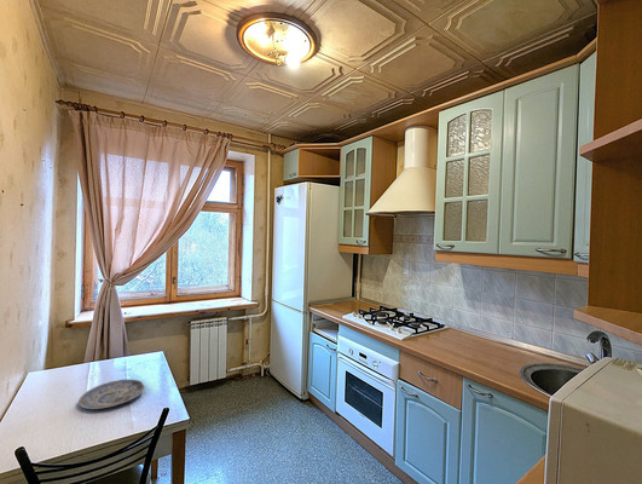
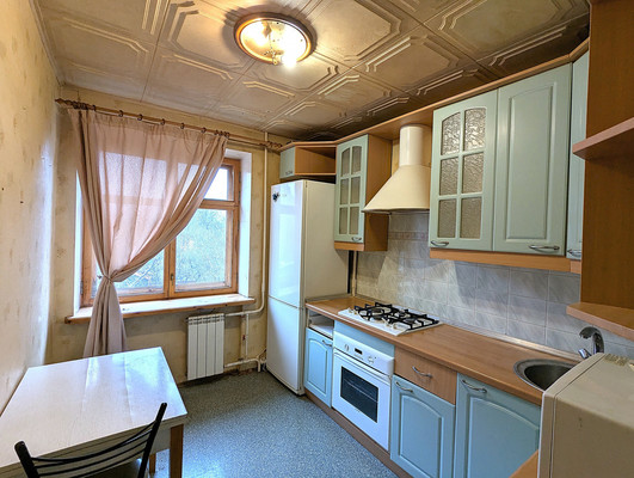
- plate (112, 394)
